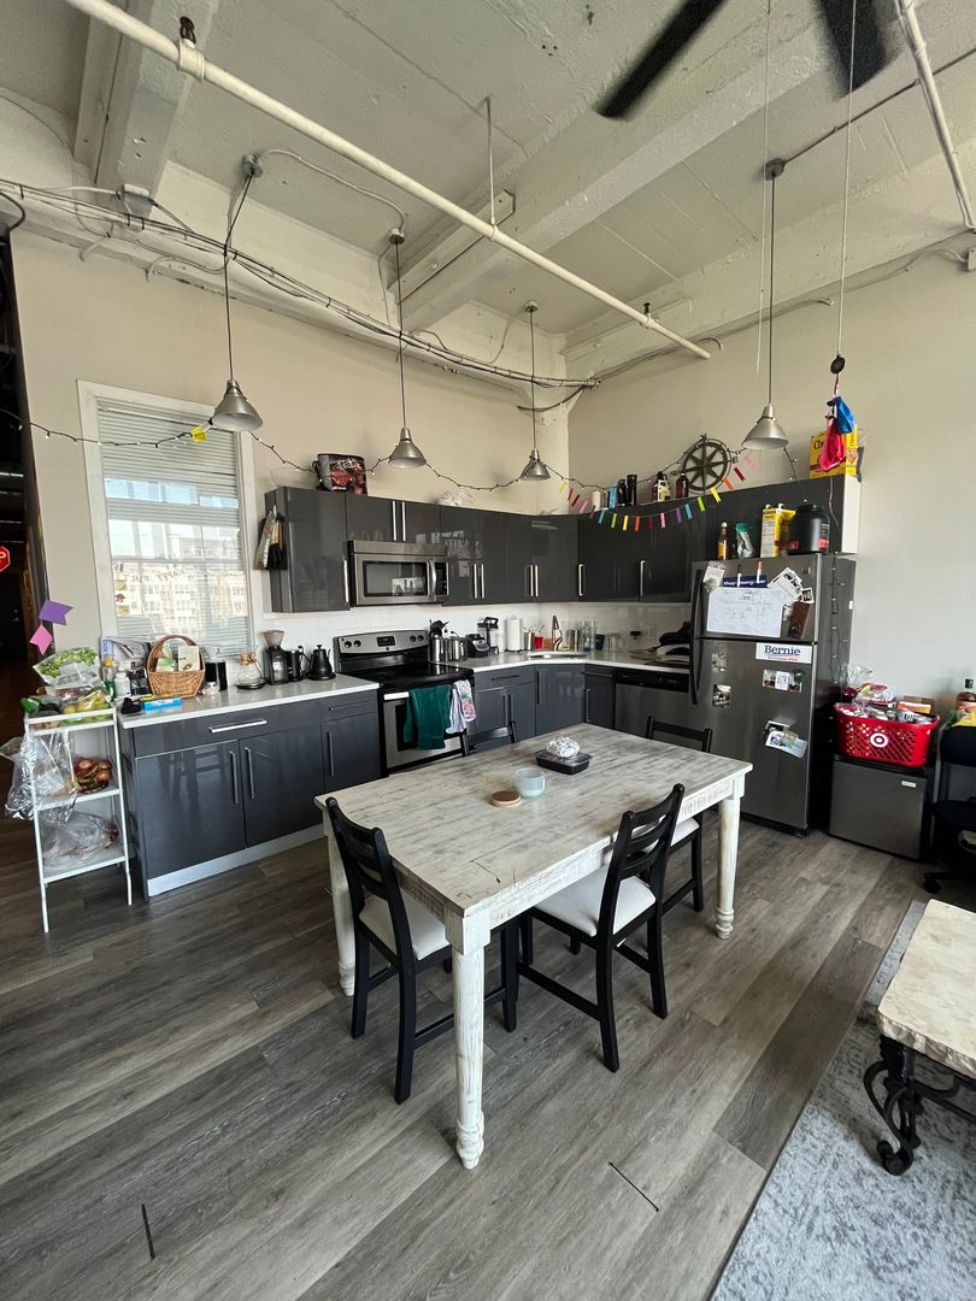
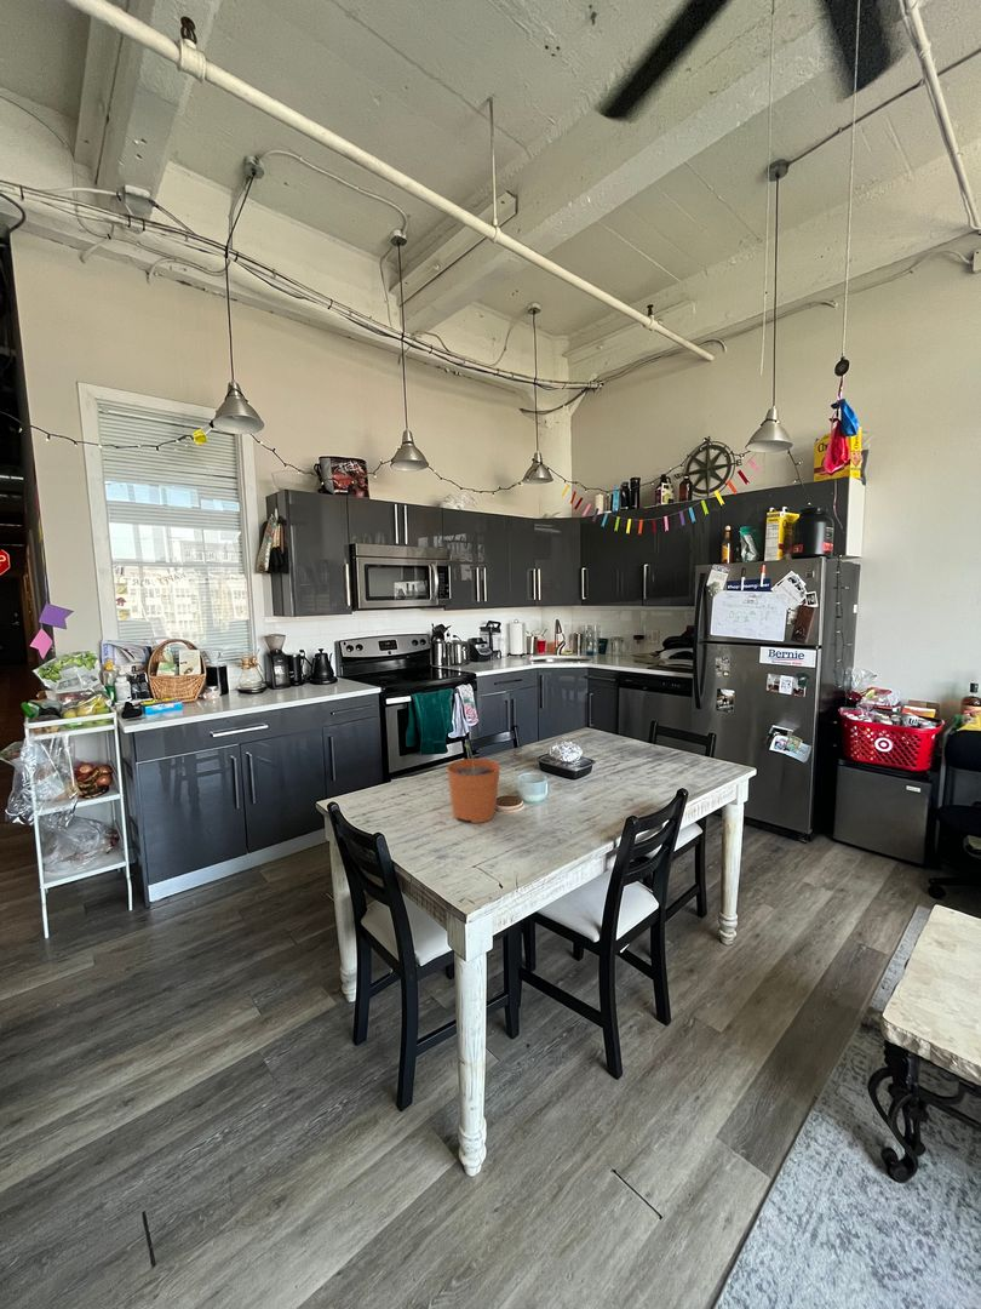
+ plant pot (474, 778)
